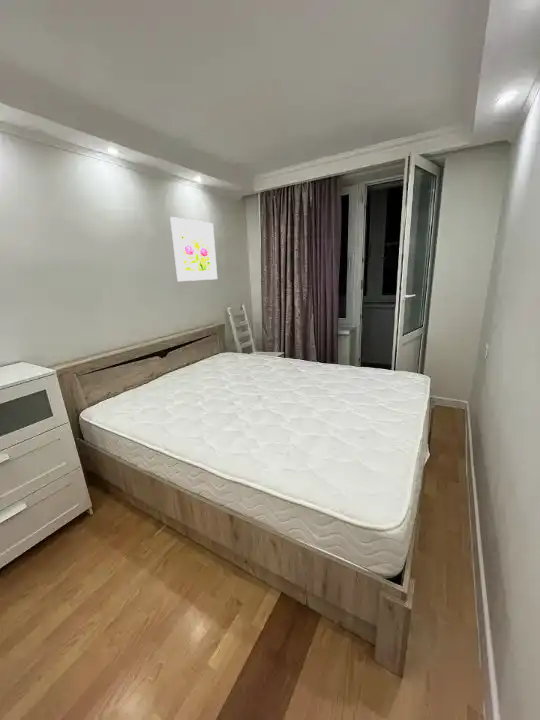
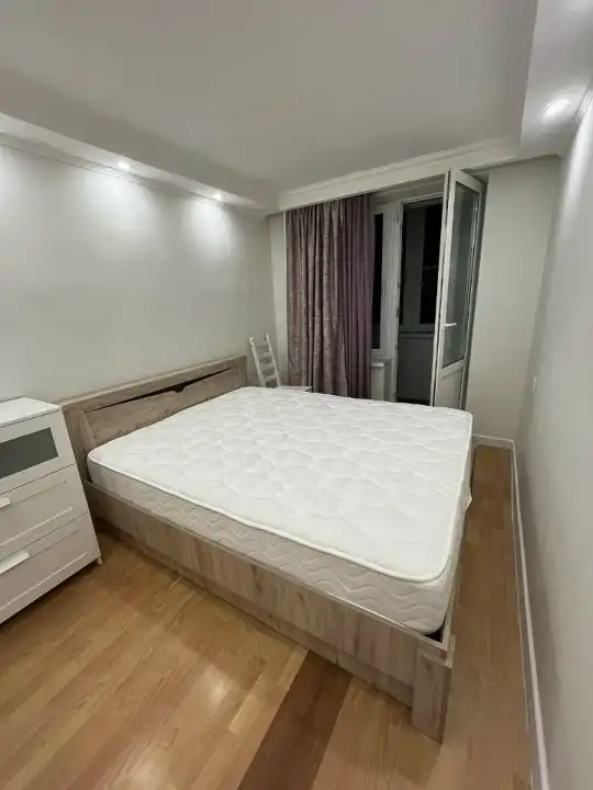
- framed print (196, 251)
